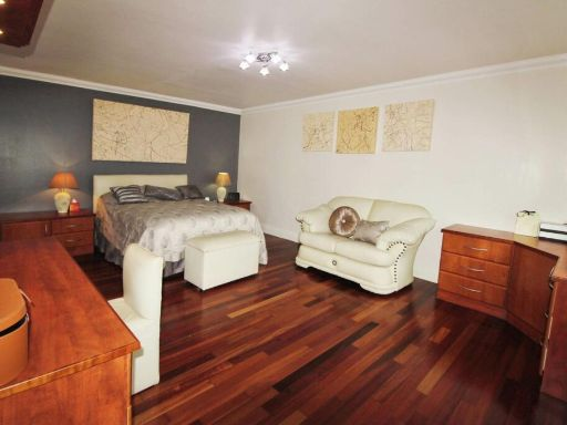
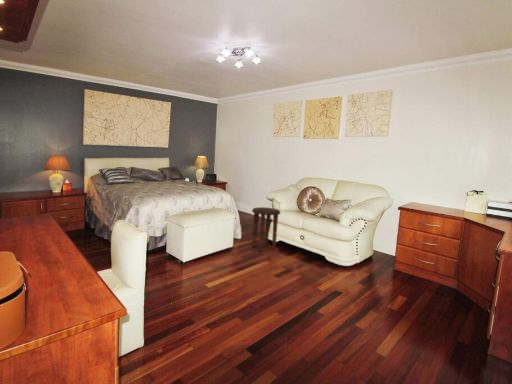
+ side table (263, 228)
